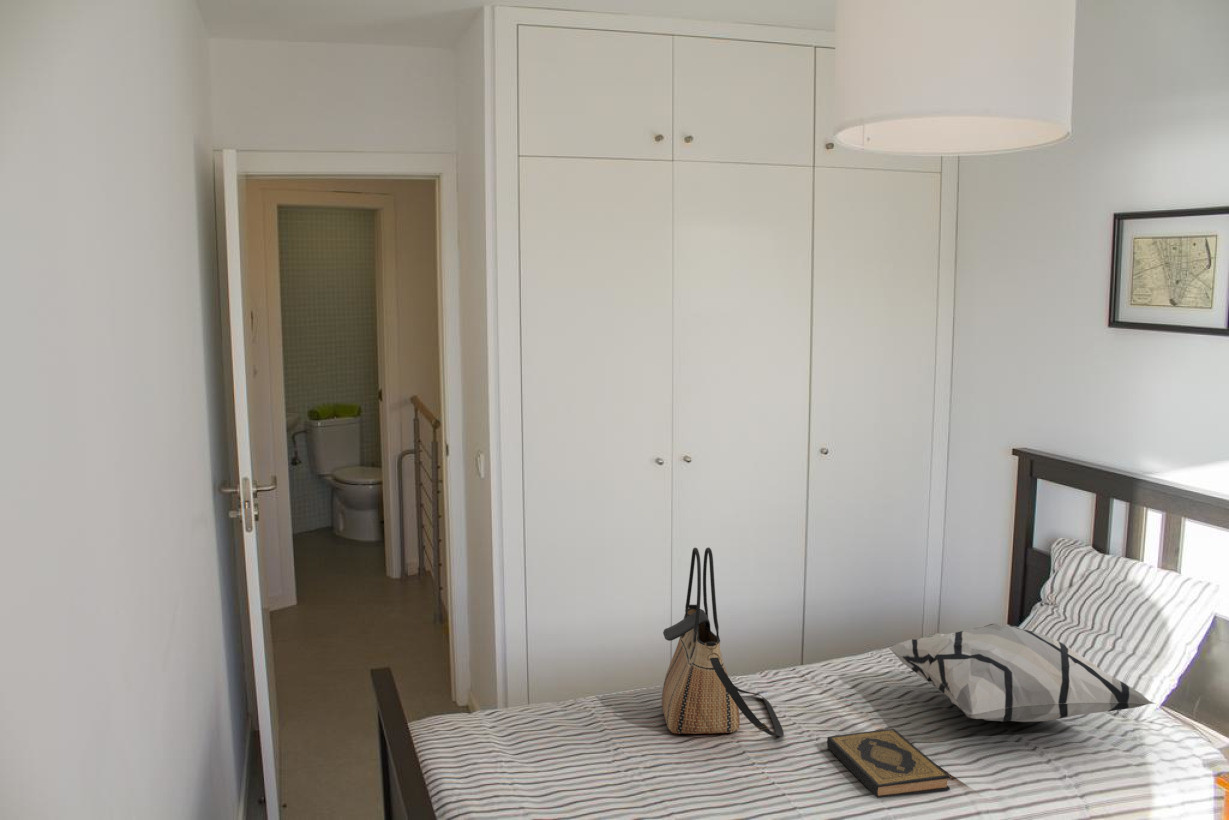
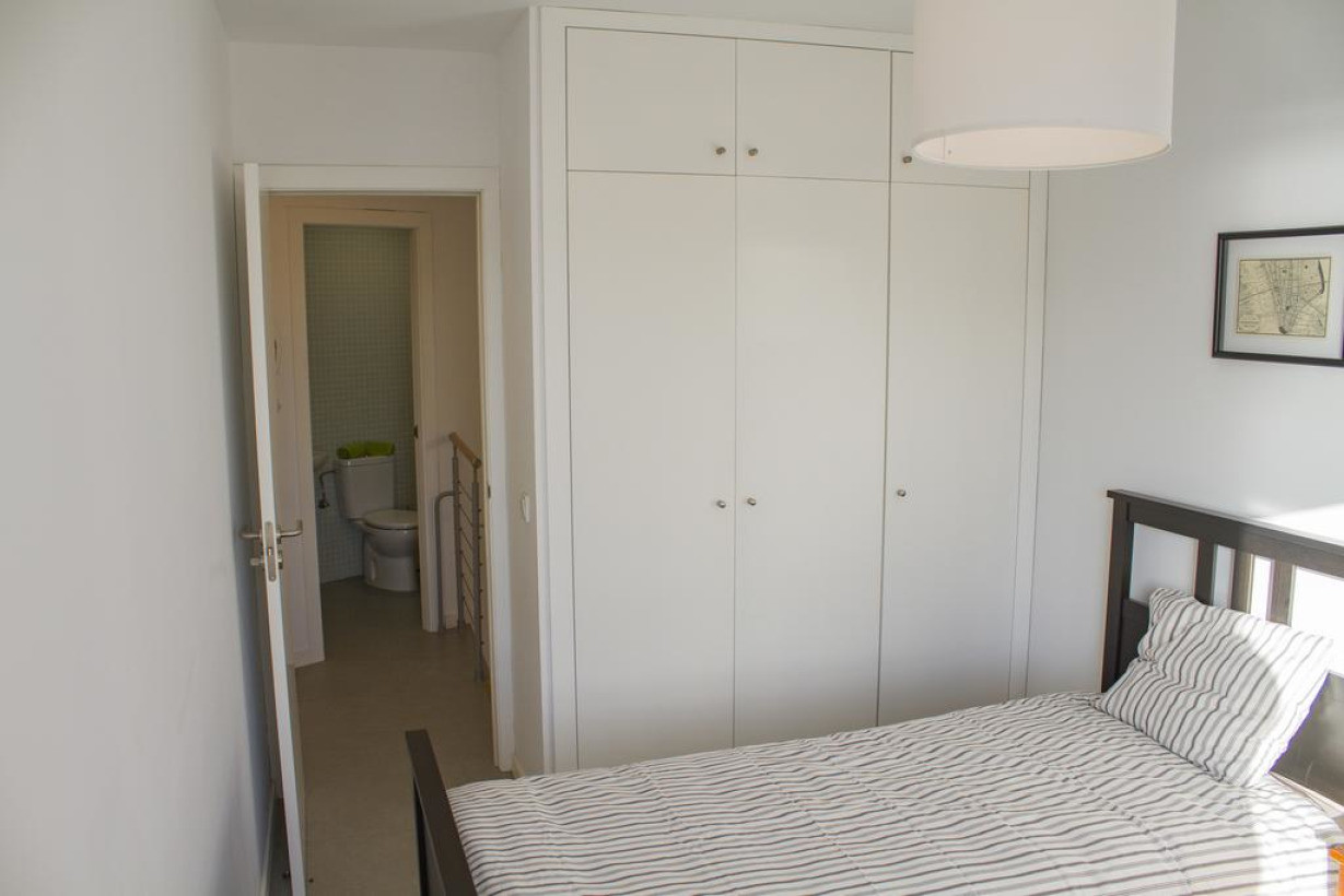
- decorative pillow (1010, 673)
- hardback book (885, 761)
- tote bag (719, 638)
